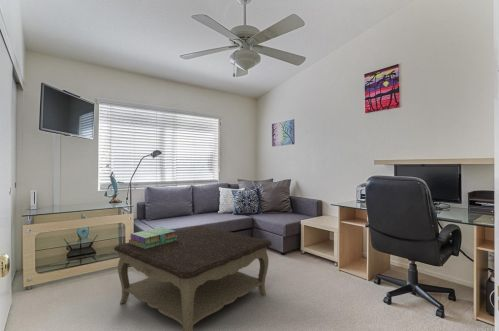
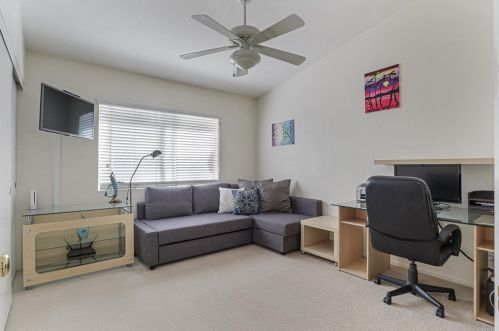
- coffee table (195, 270)
- stack of books (153, 236)
